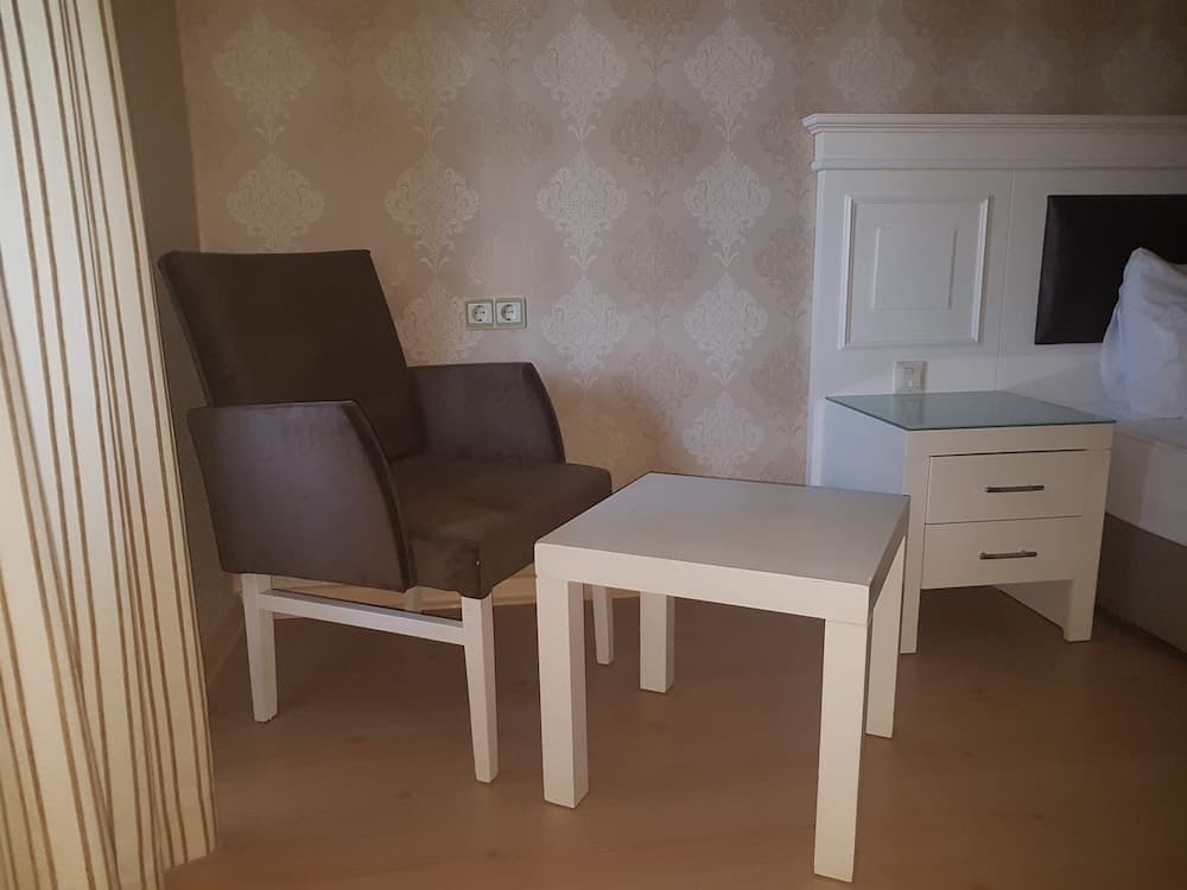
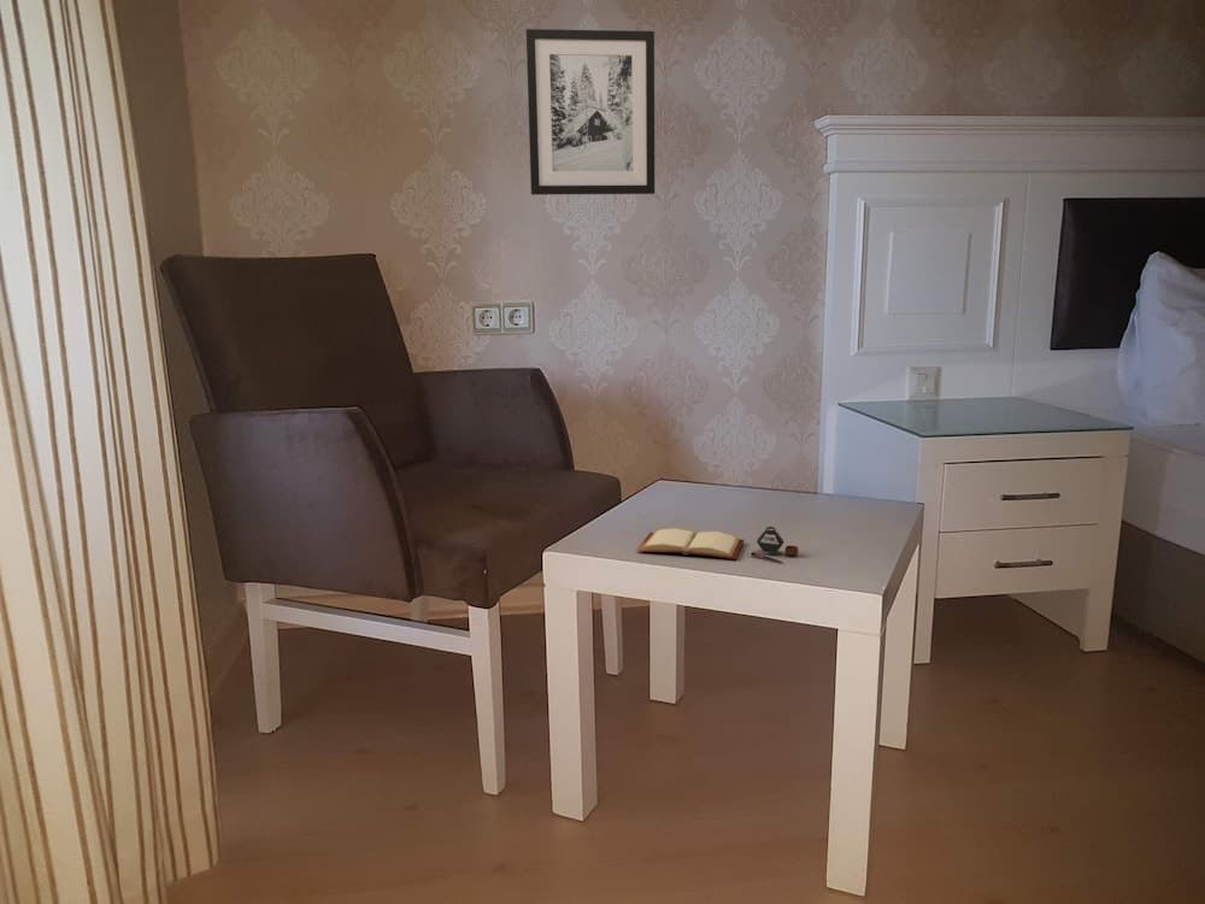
+ wall art (592, 113)
+ book (718, 536)
